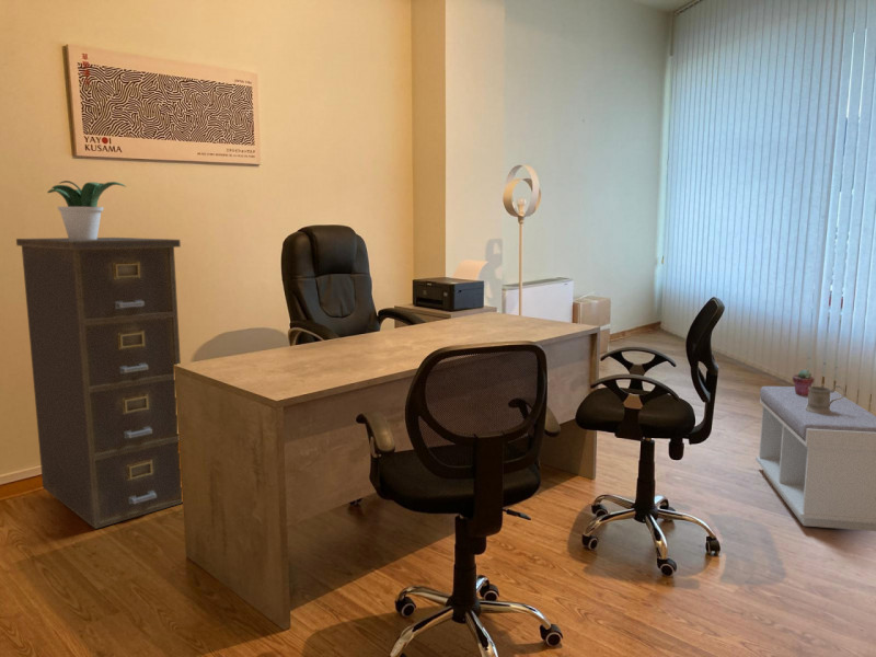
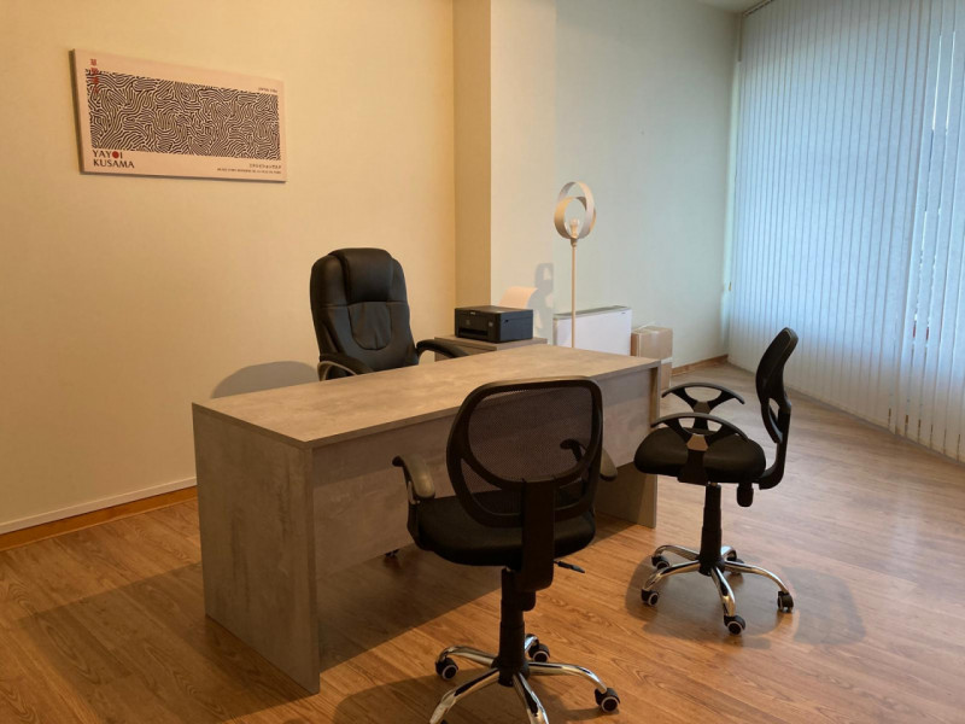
- potted plant (88, 209)
- bench (818, 451)
- potted succulent (803, 381)
- filing cabinet (105, 370)
- mug (825, 396)
